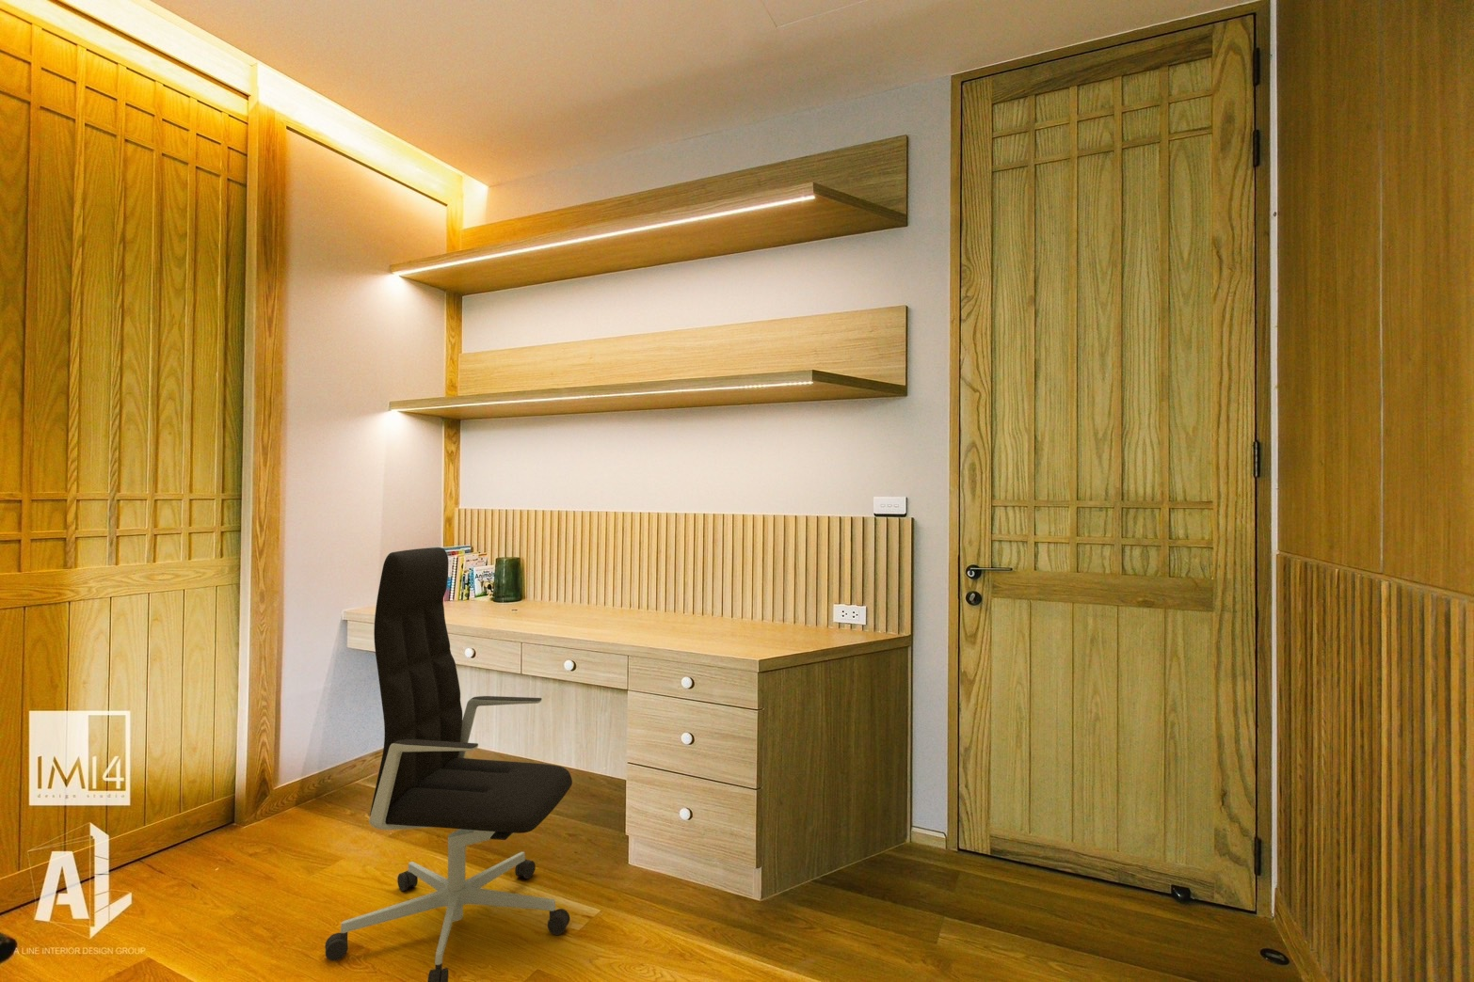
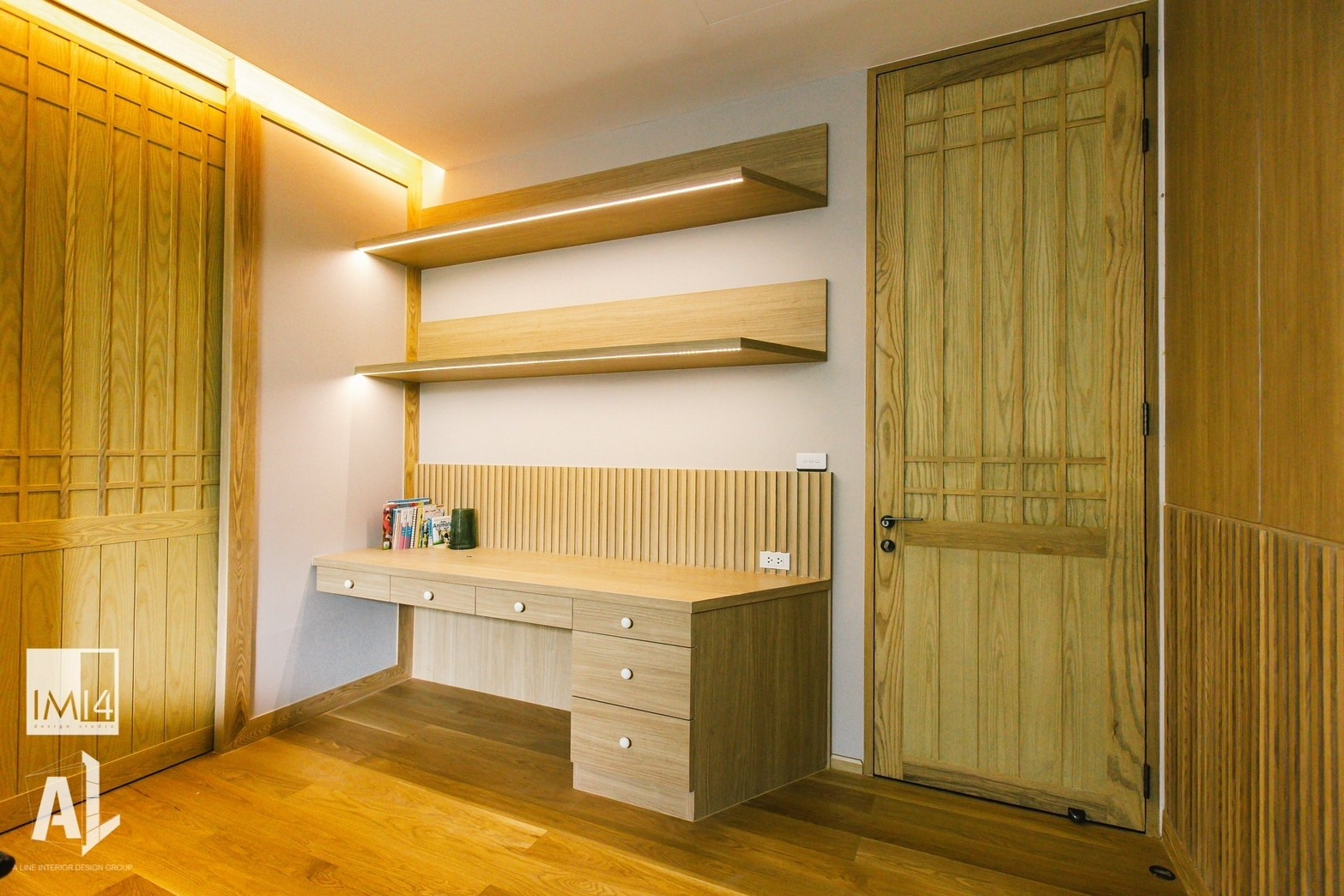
- office chair (467, 736)
